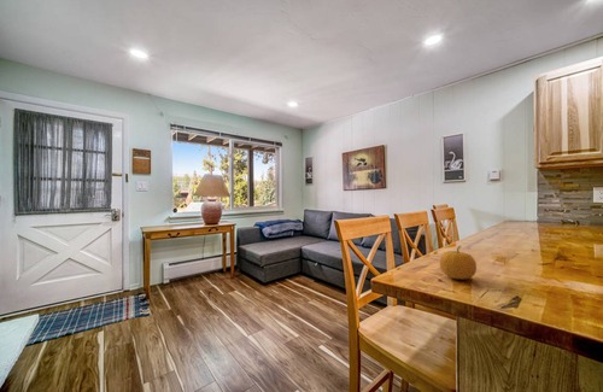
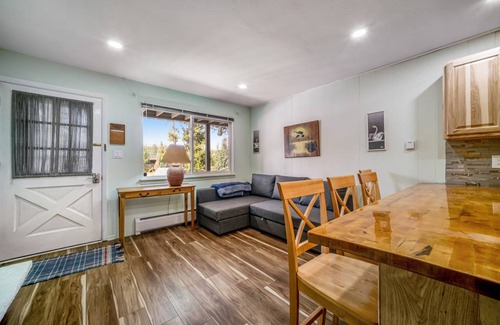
- fruit (457, 261)
